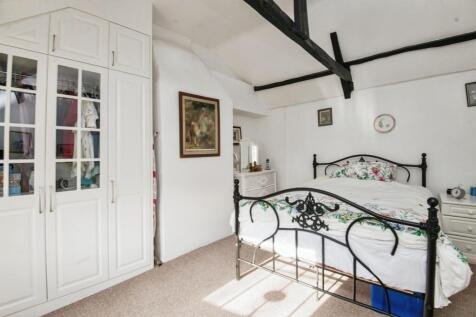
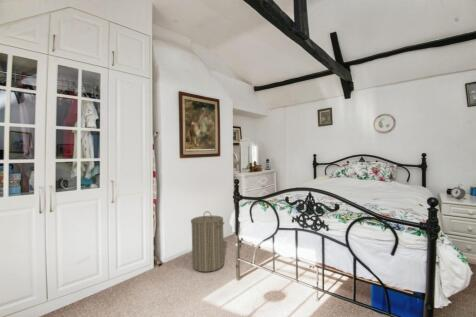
+ laundry hamper (207, 238)
